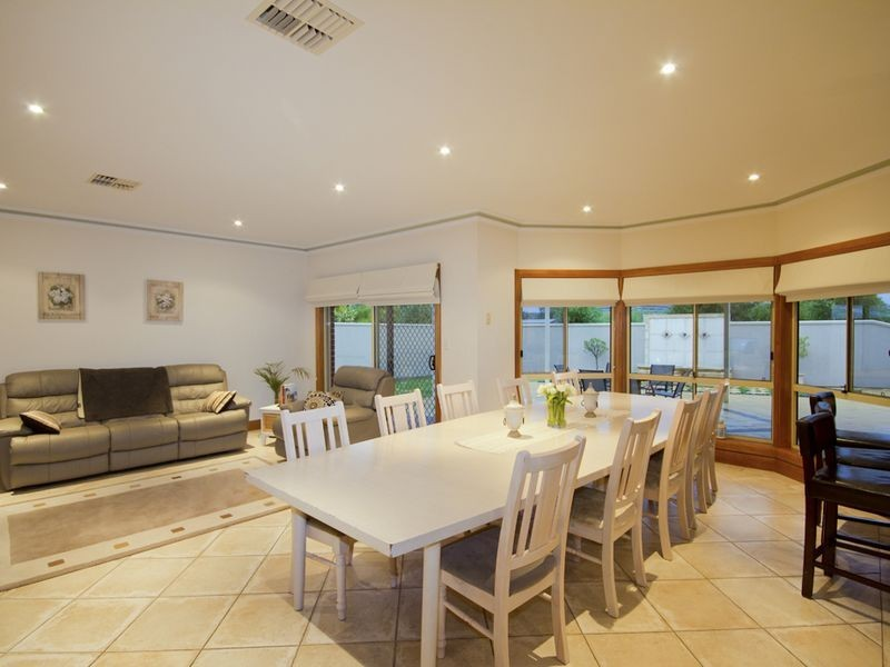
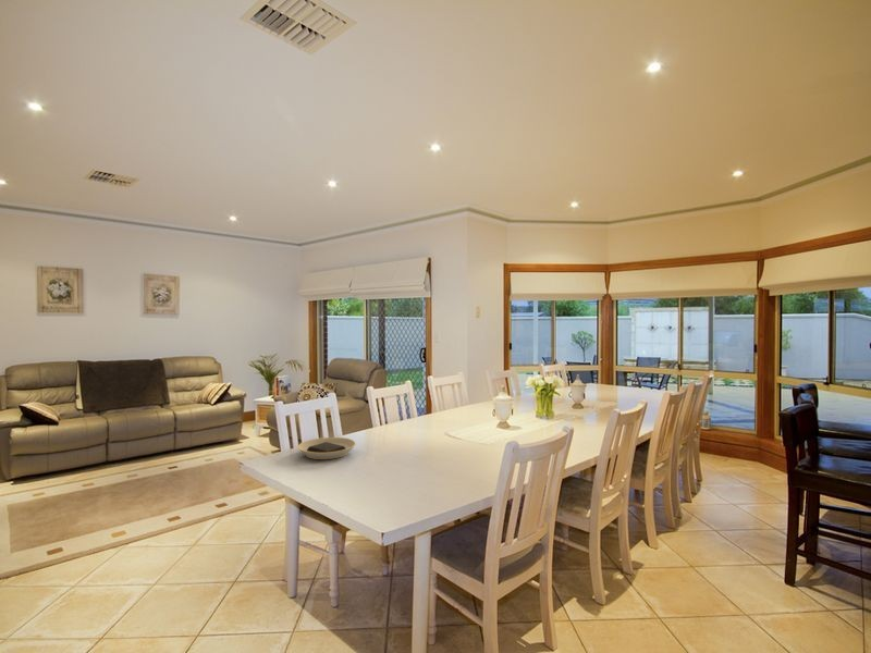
+ plate (327, 448)
